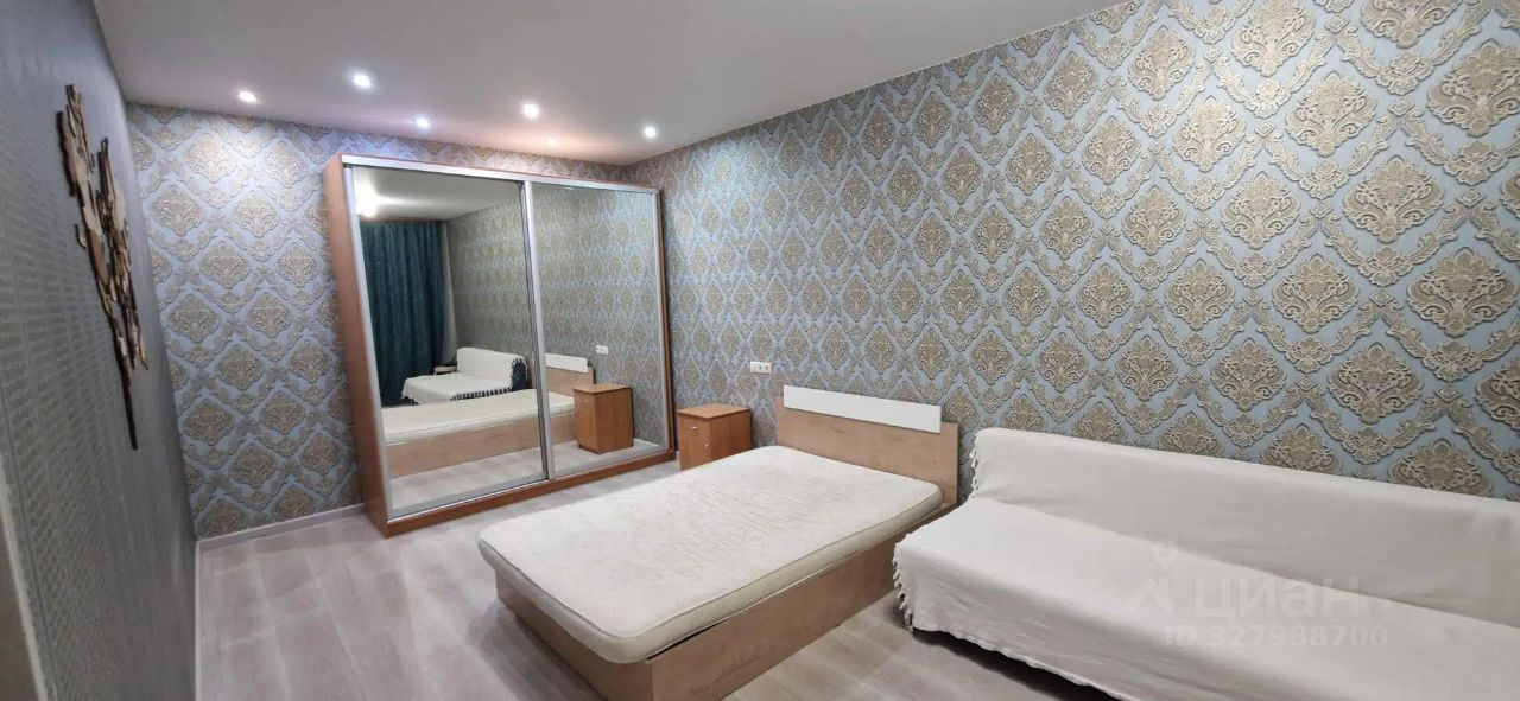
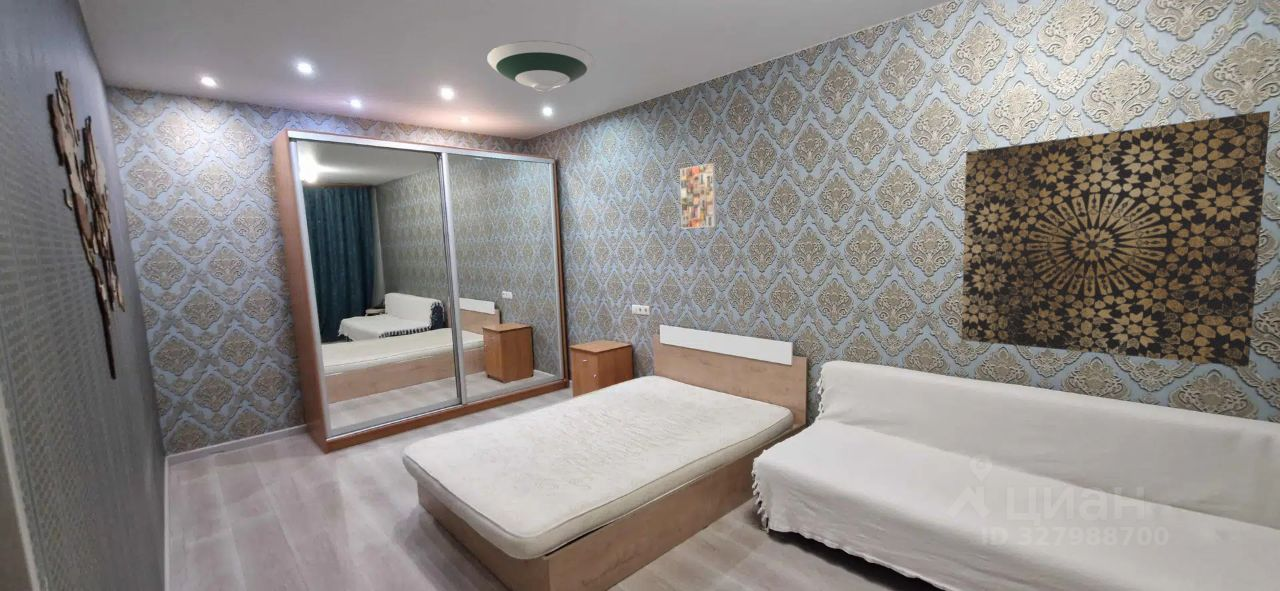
+ wall art (1089, 245)
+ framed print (697, 197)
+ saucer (542, 74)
